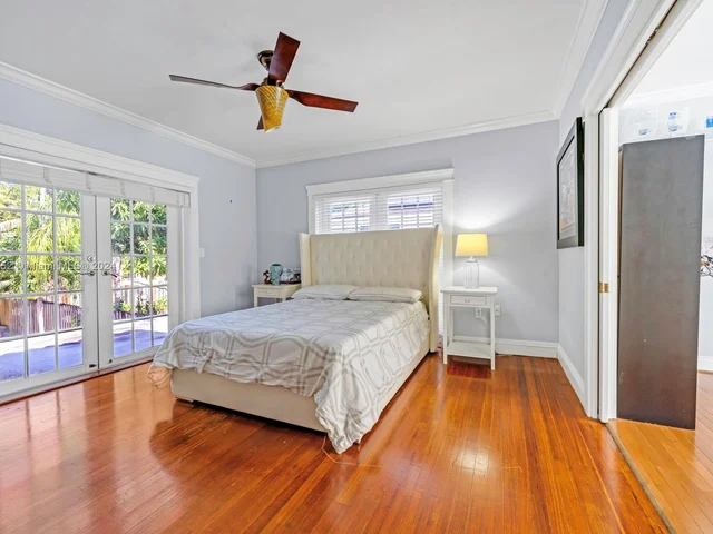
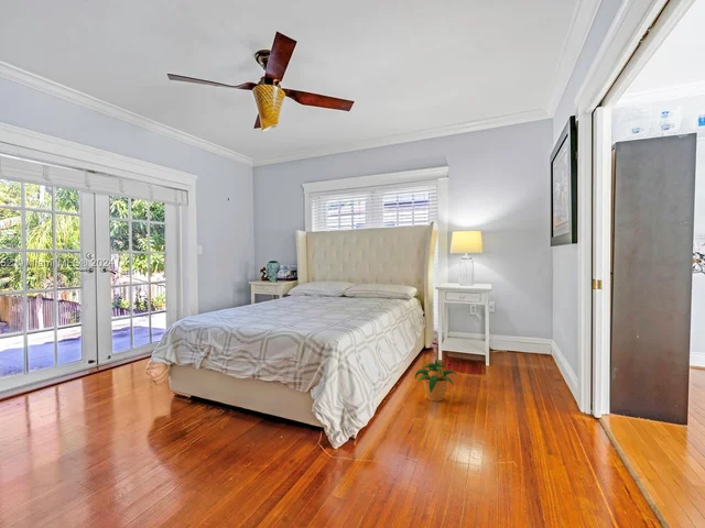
+ potted plant (437, 378)
